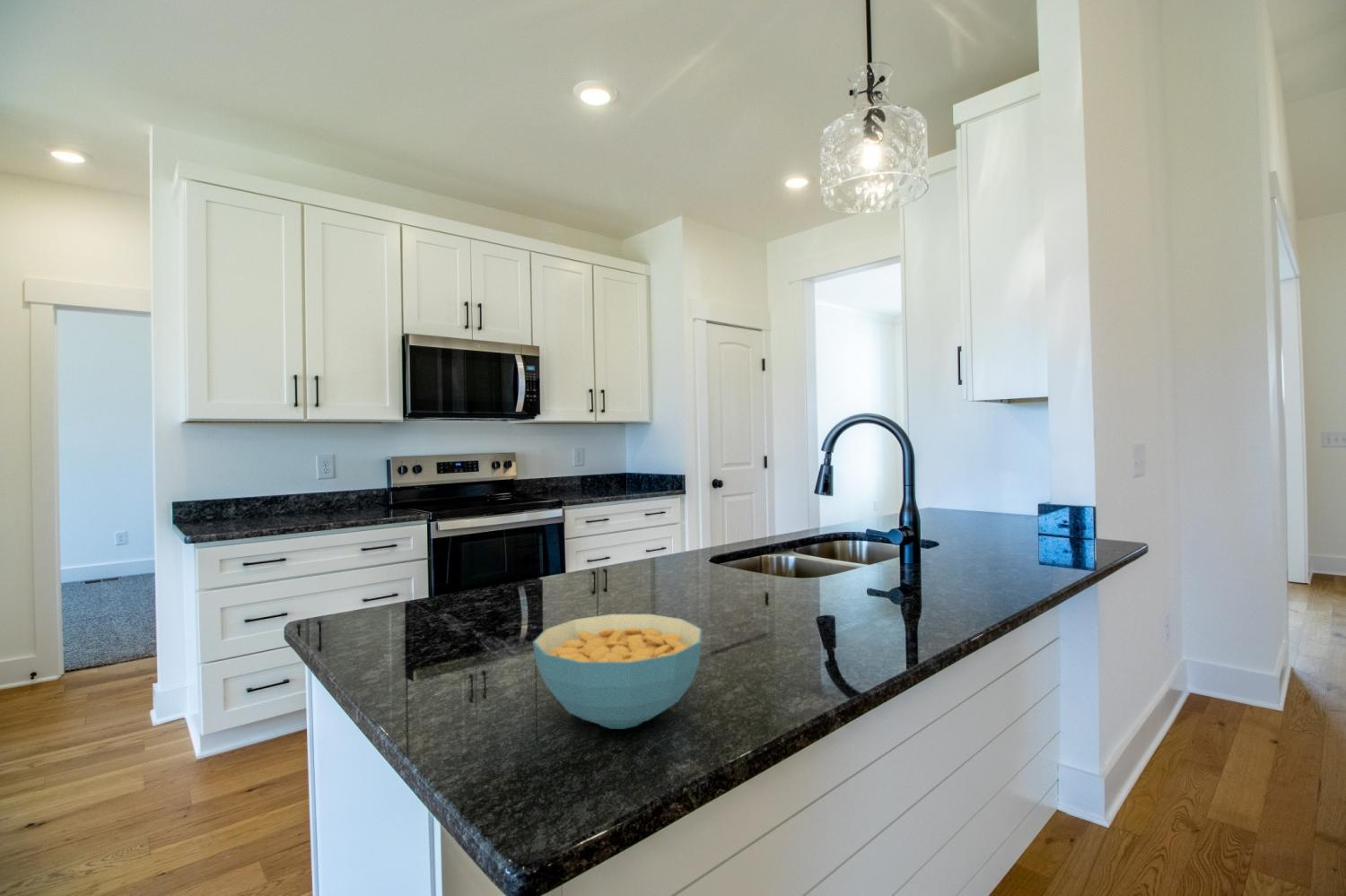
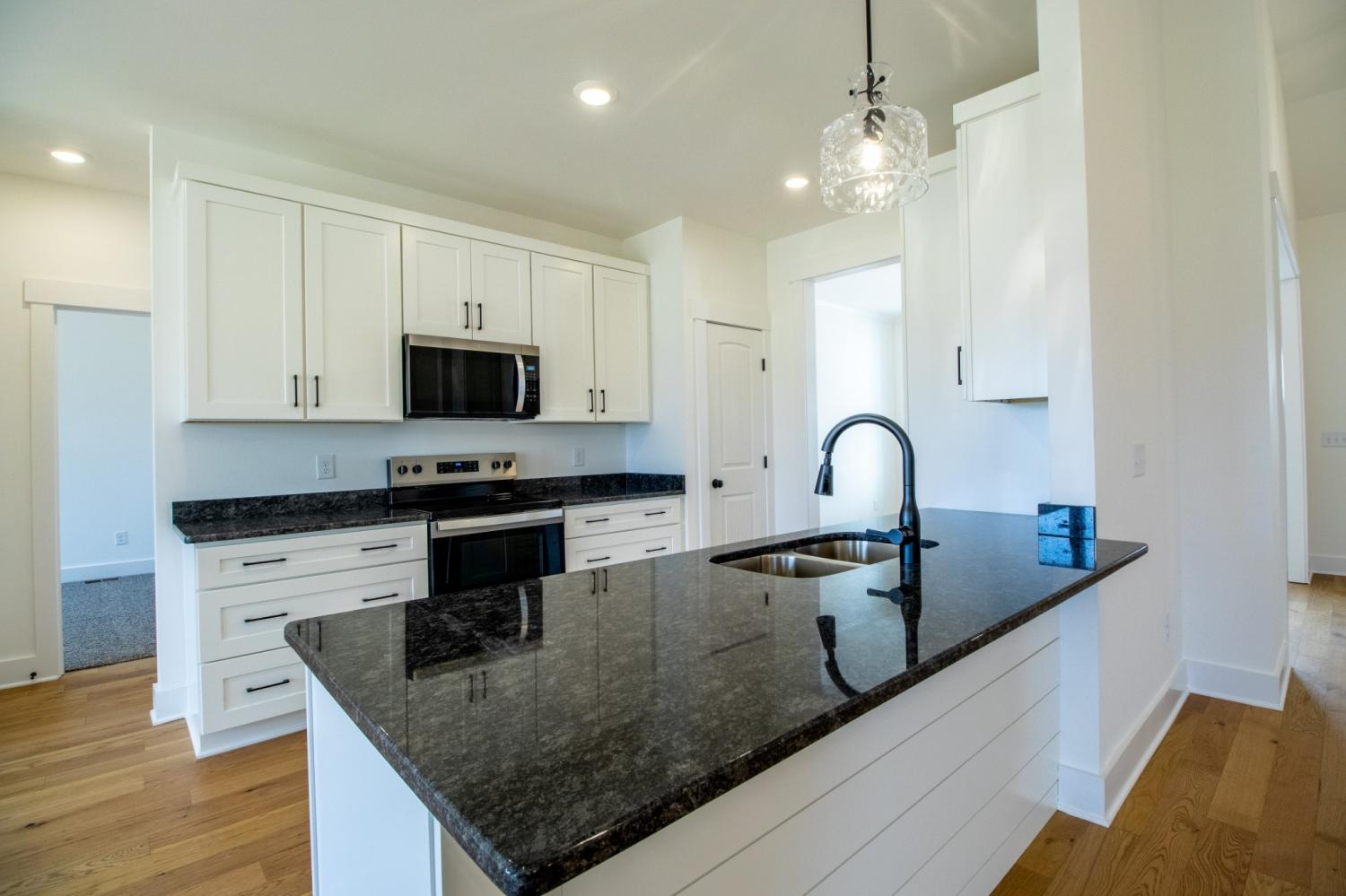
- cereal bowl (620, 676)
